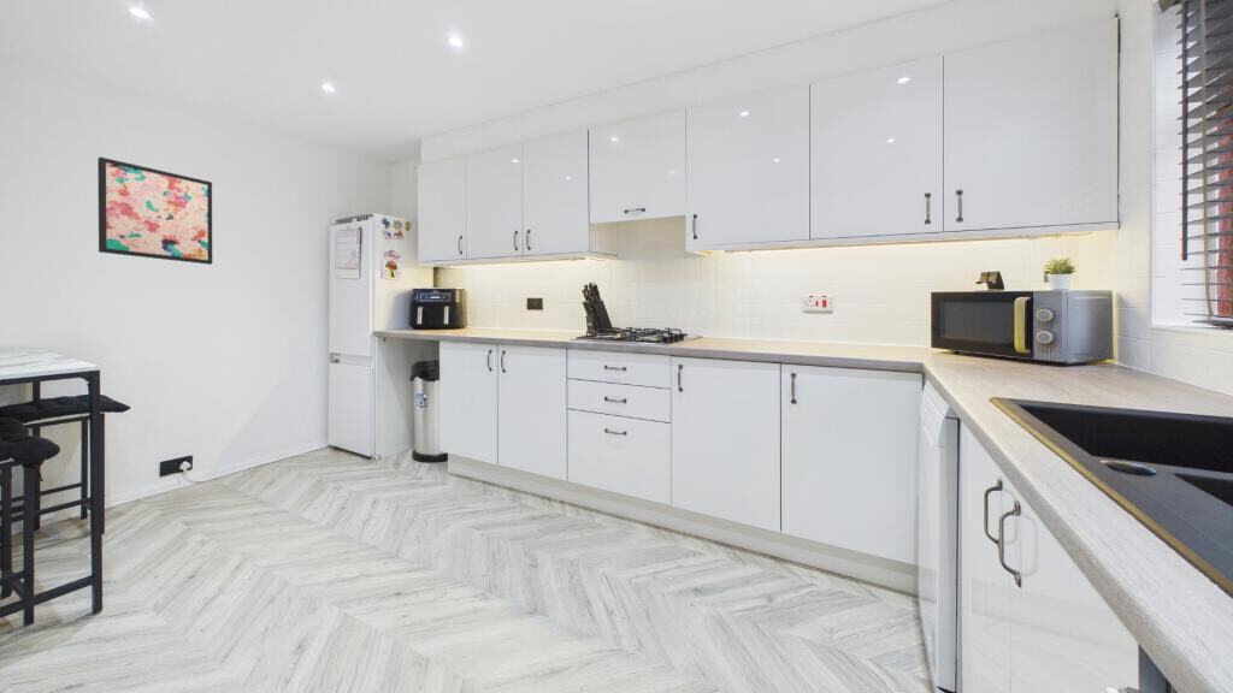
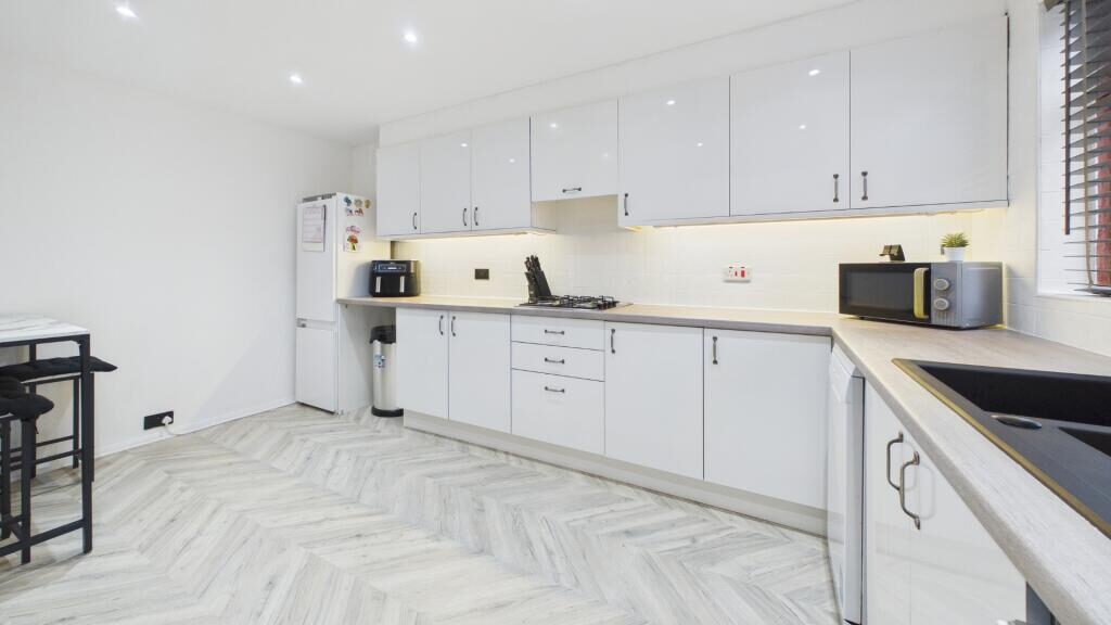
- wall art (159, 214)
